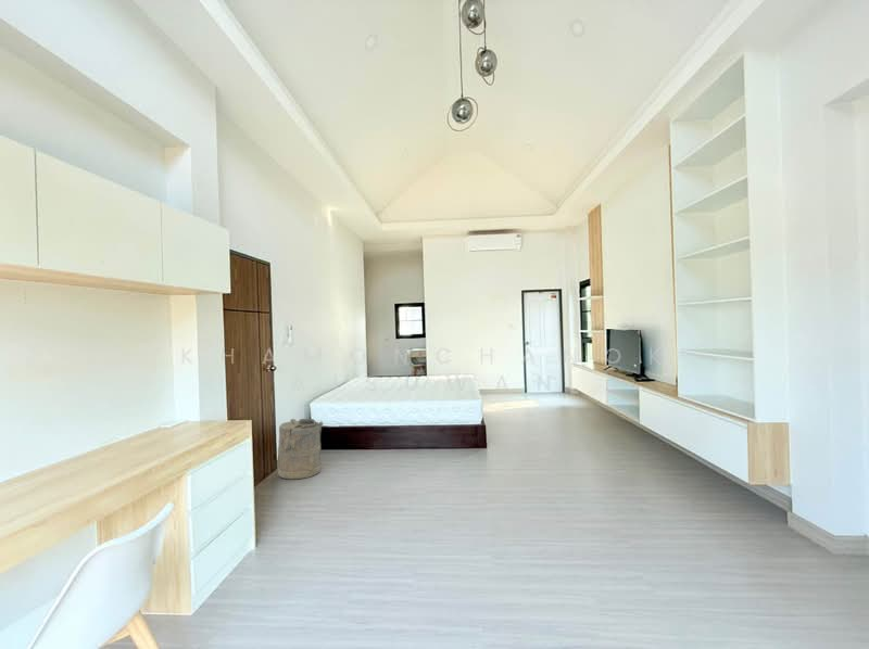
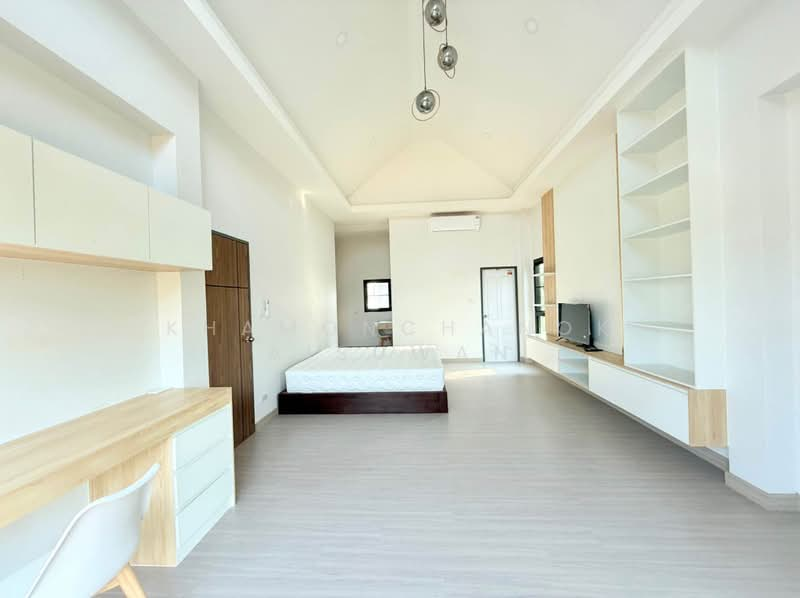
- laundry hamper (298, 446)
